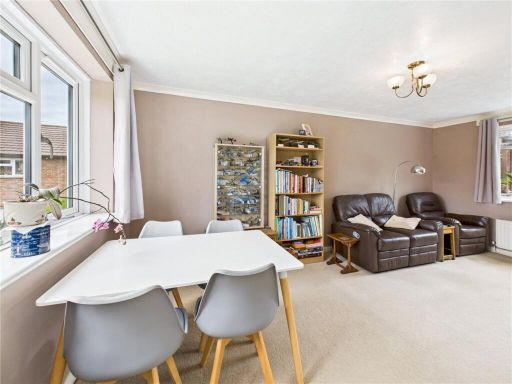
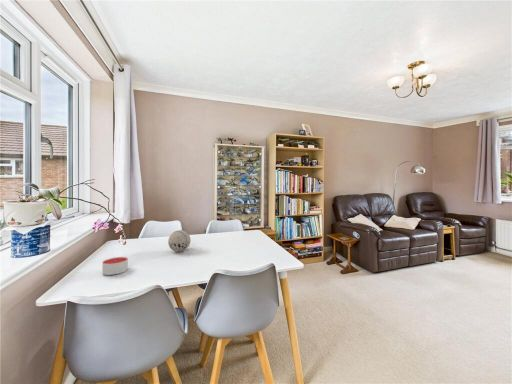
+ decorative ball (179, 240)
+ candle (115, 265)
